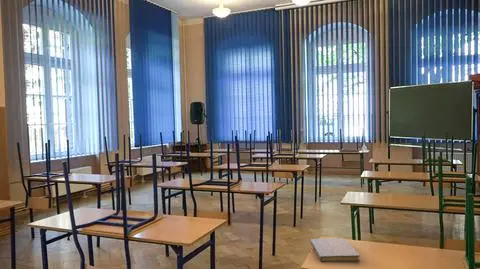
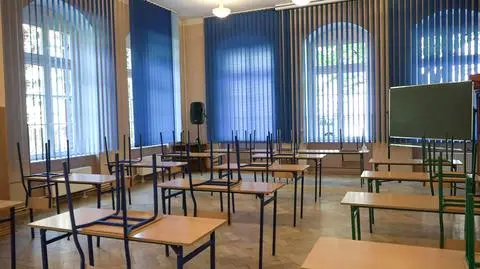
- notebook (333, 249)
